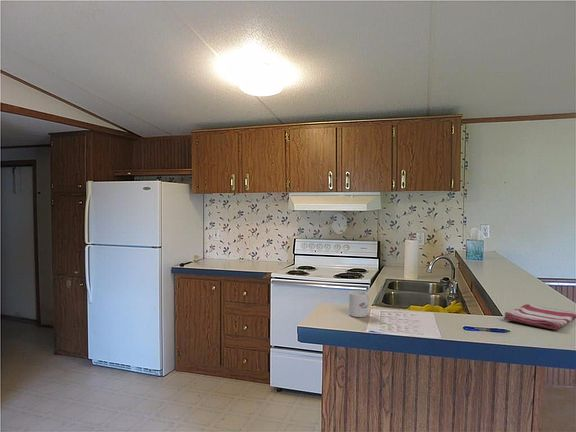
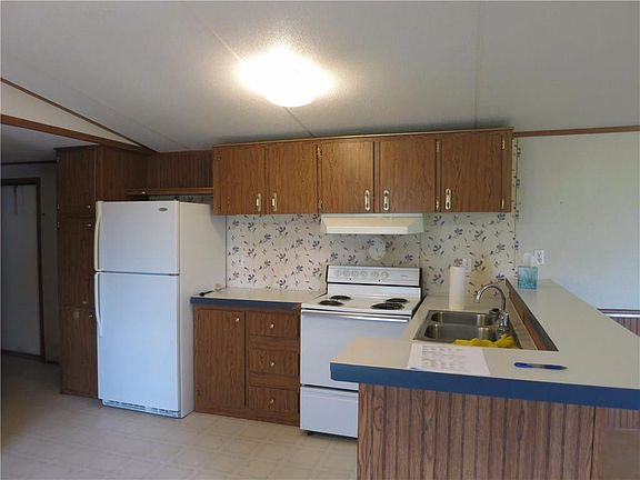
- dish towel (541, 315)
- mug (360, 303)
